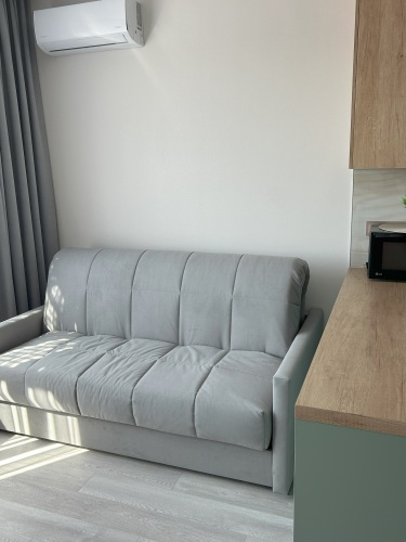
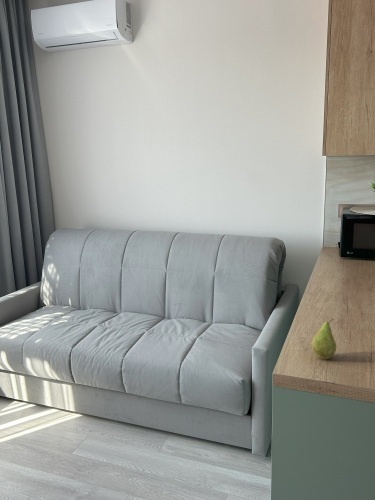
+ fruit (324, 337)
